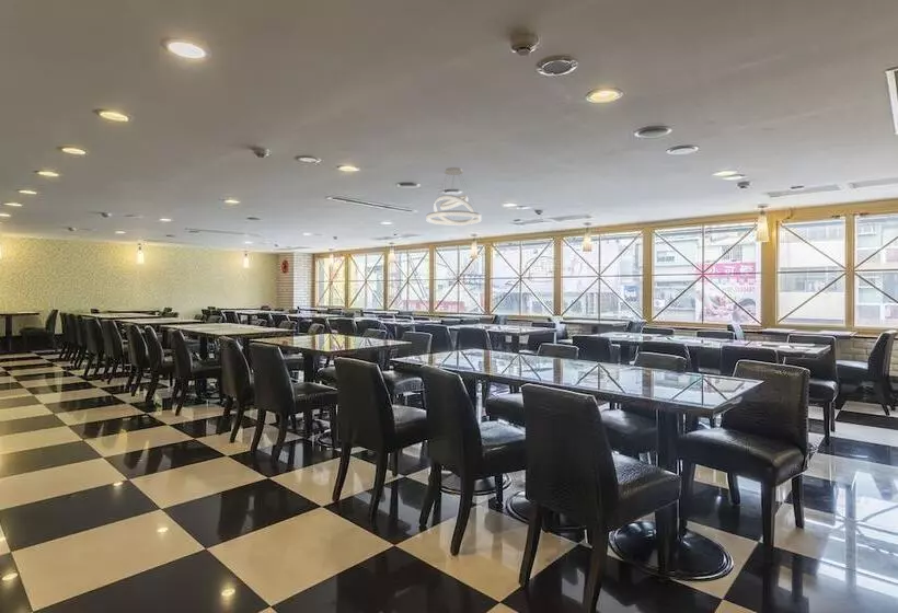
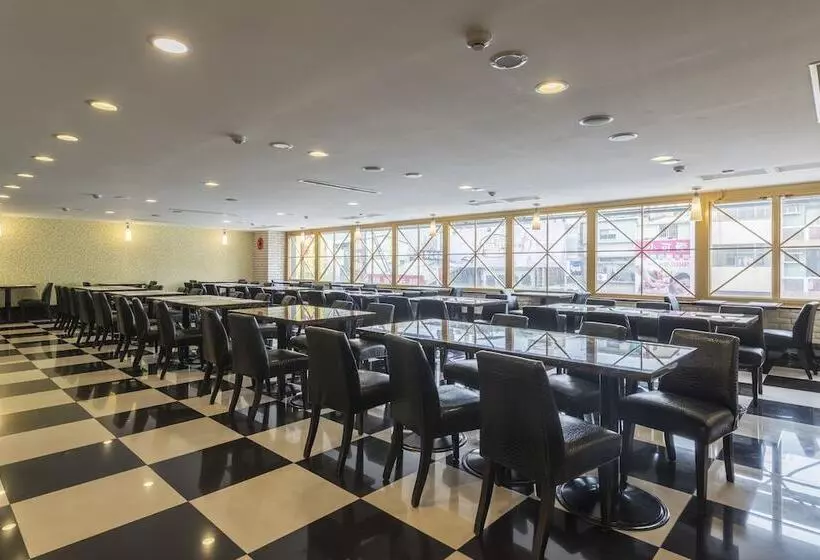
- pendant light (453, 196)
